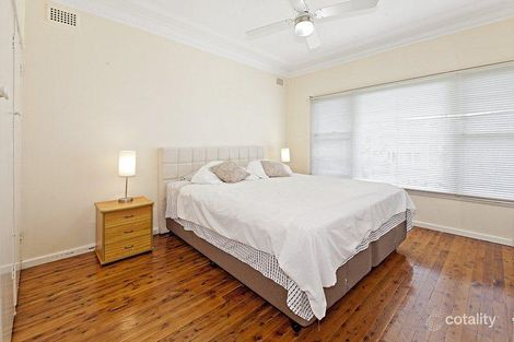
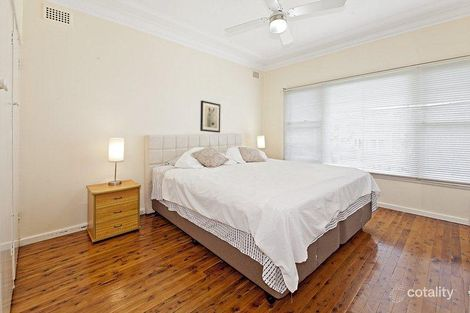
+ wall art (210, 117)
